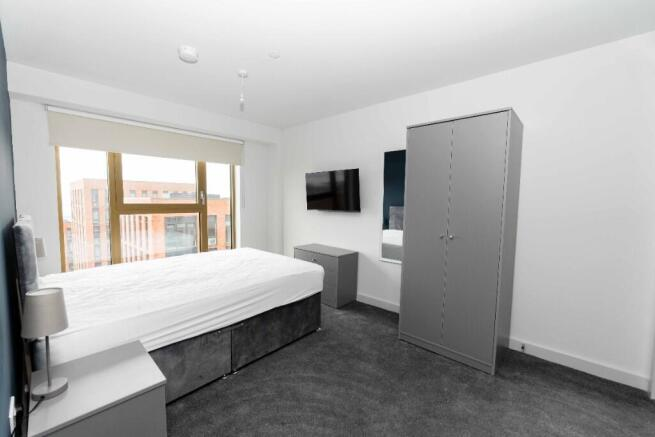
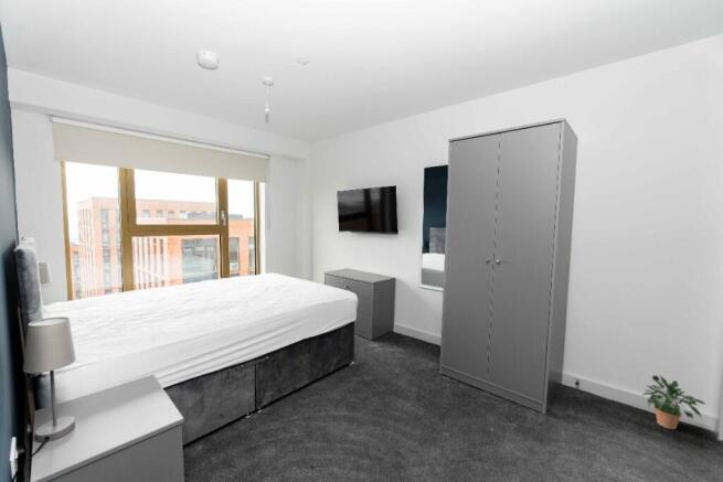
+ potted plant (673, 401)
